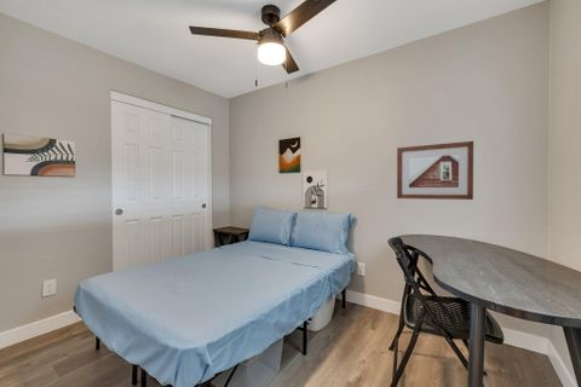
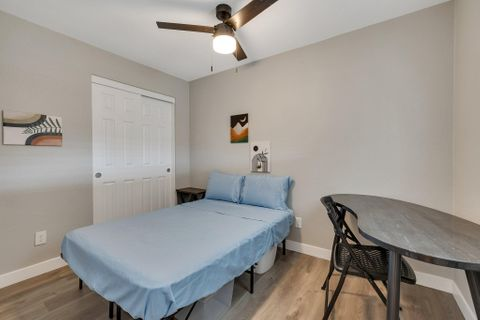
- picture frame (432, 172)
